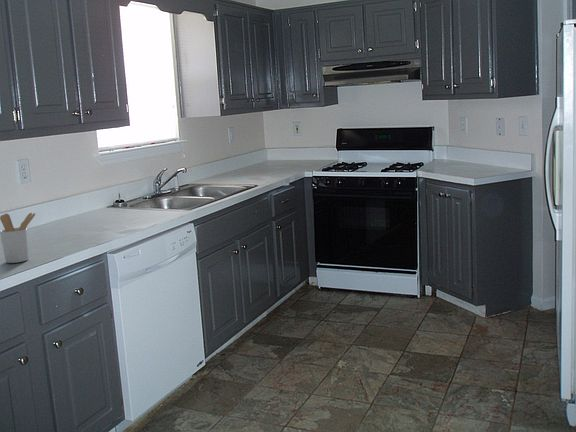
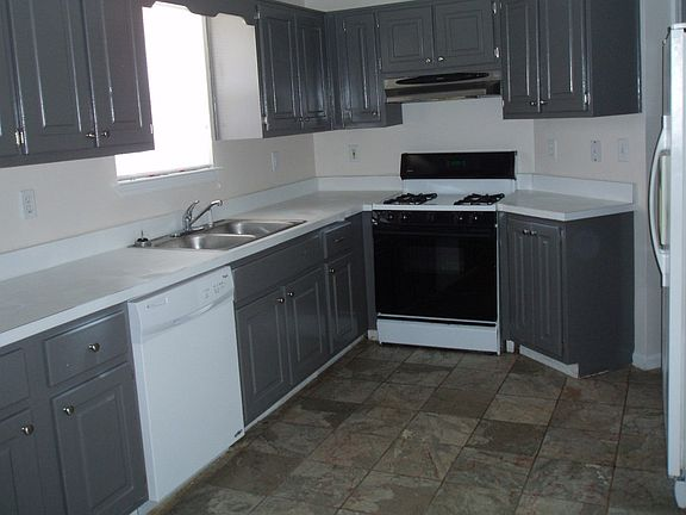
- utensil holder (20, 236)
